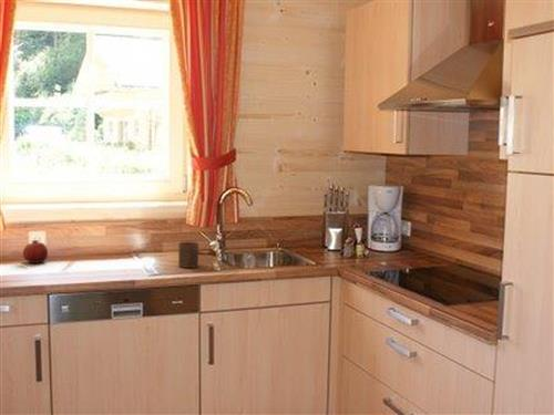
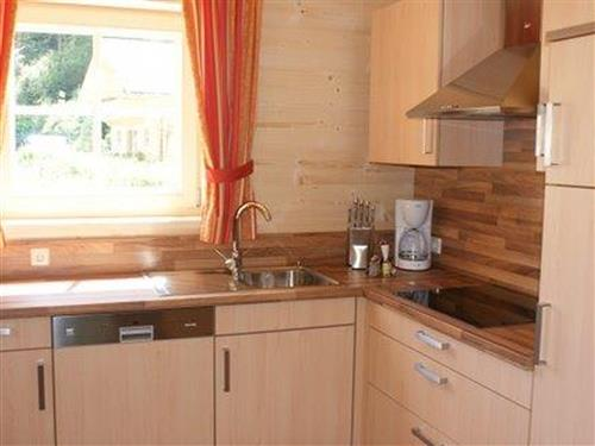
- cup (188, 255)
- fruit (35, 251)
